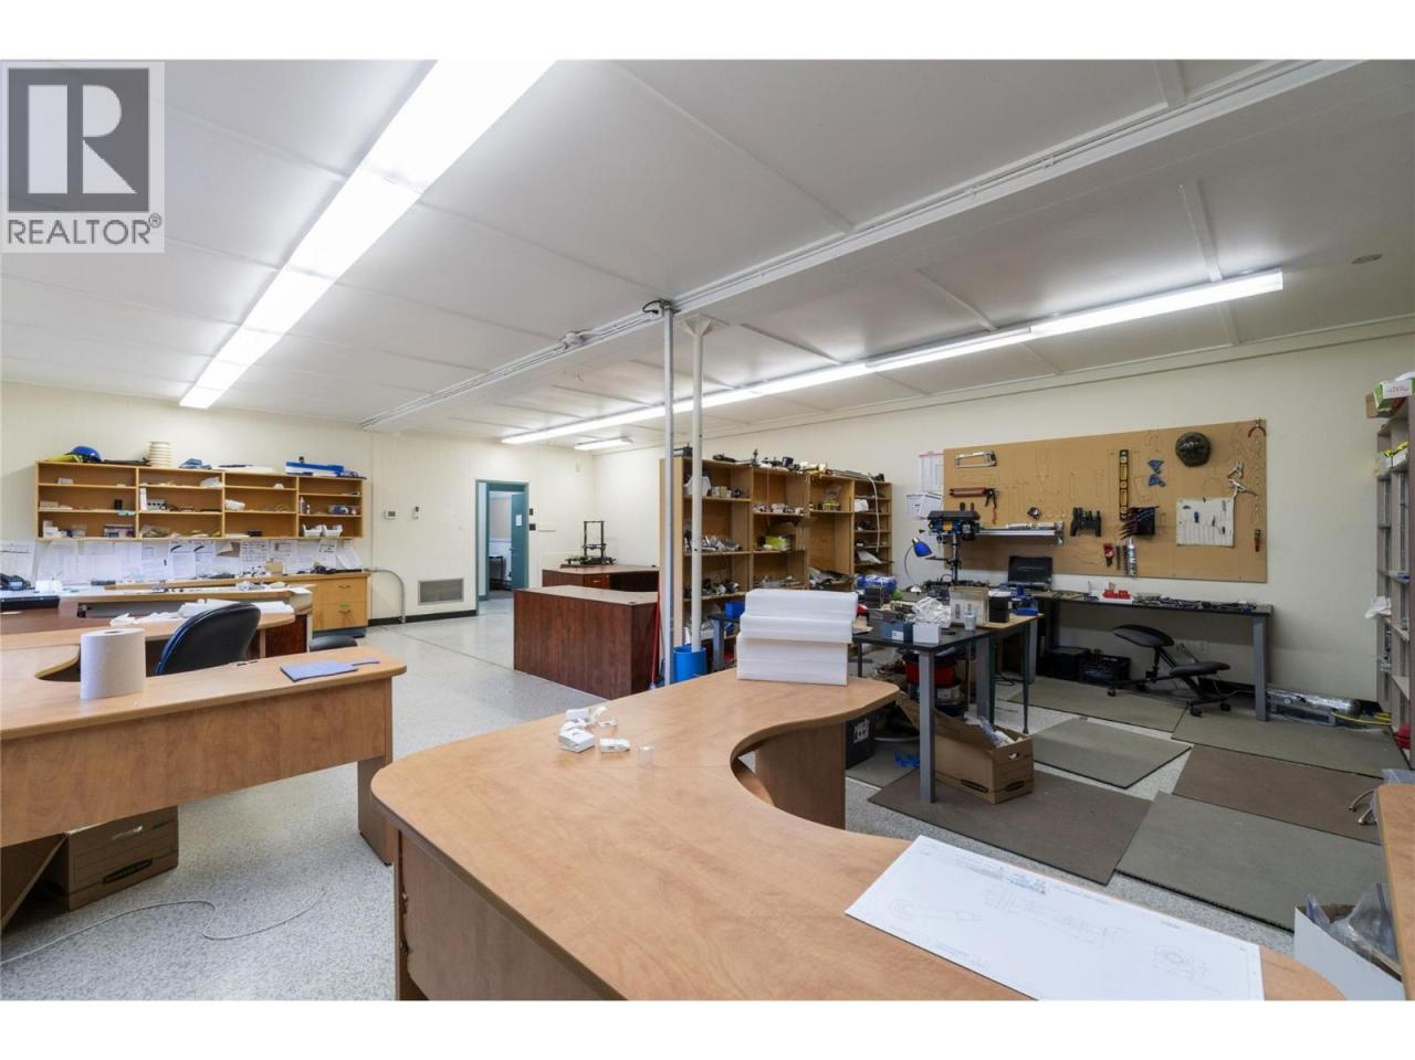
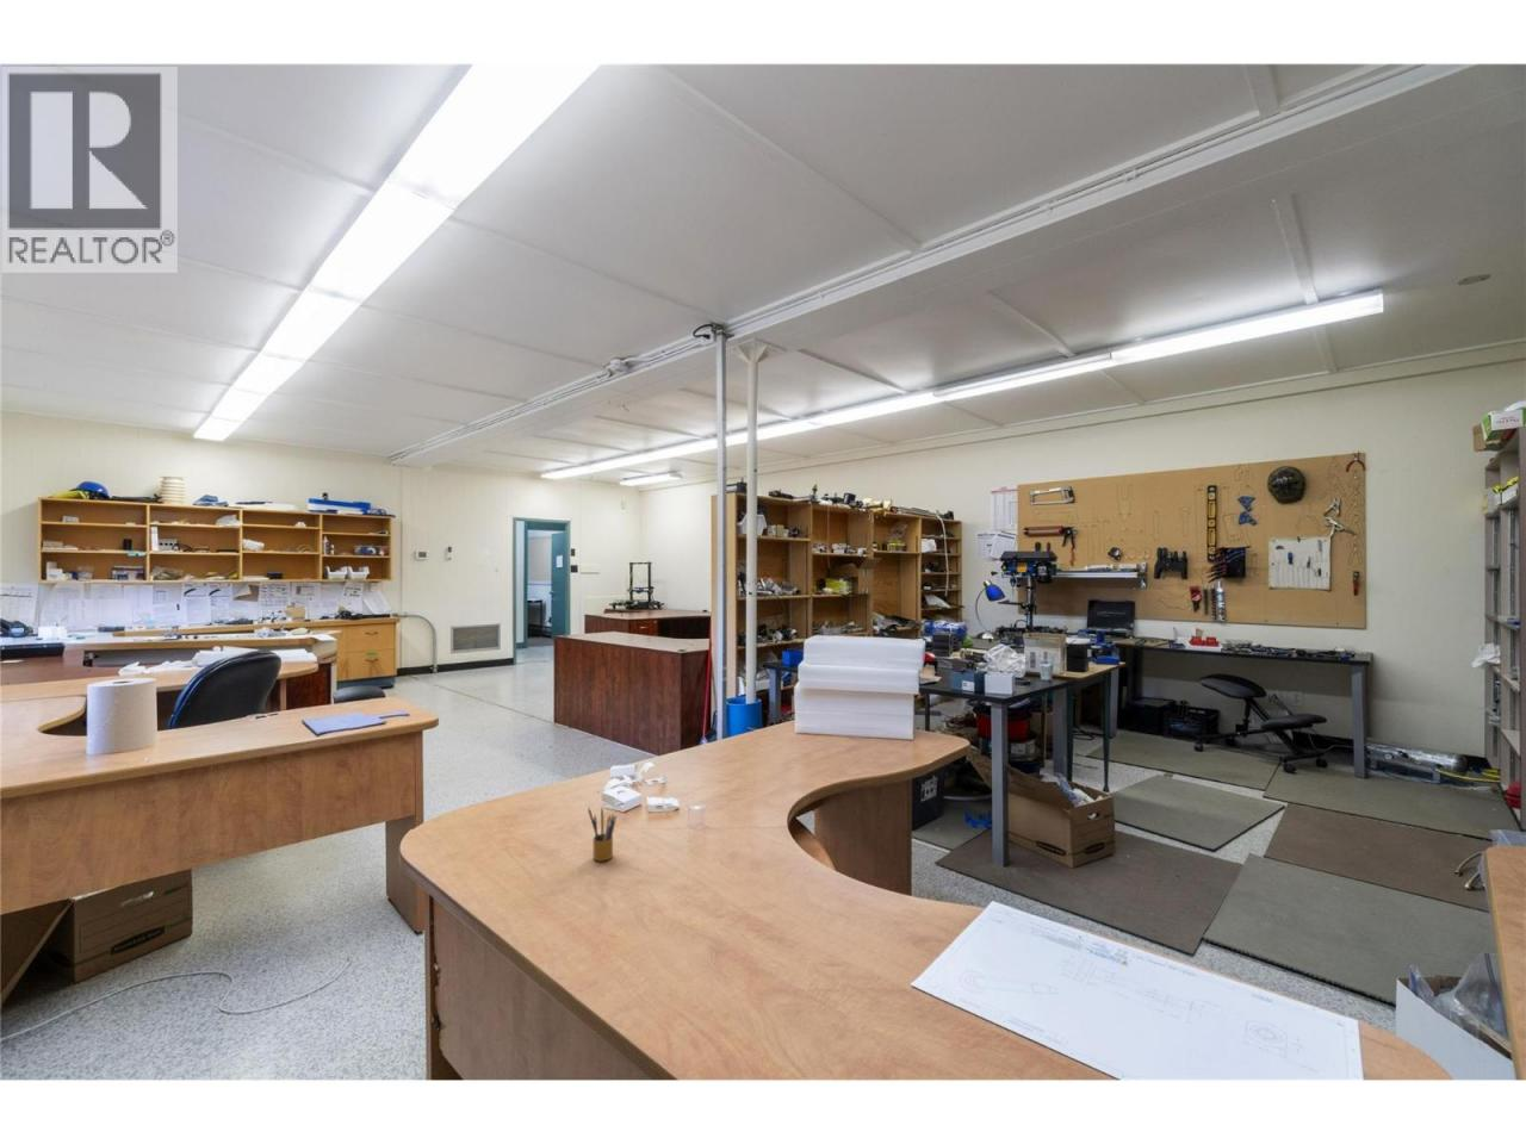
+ pencil box (601, 832)
